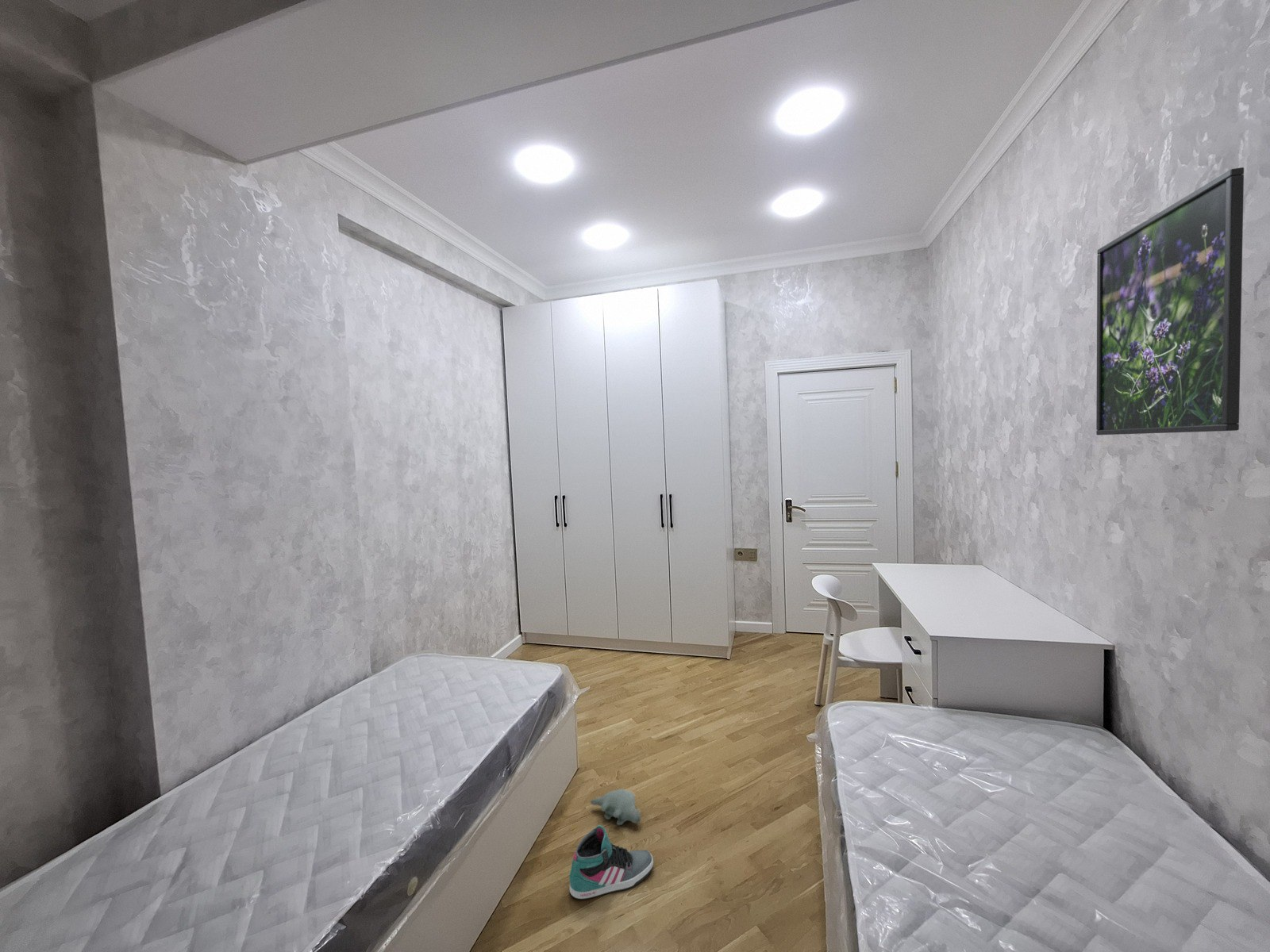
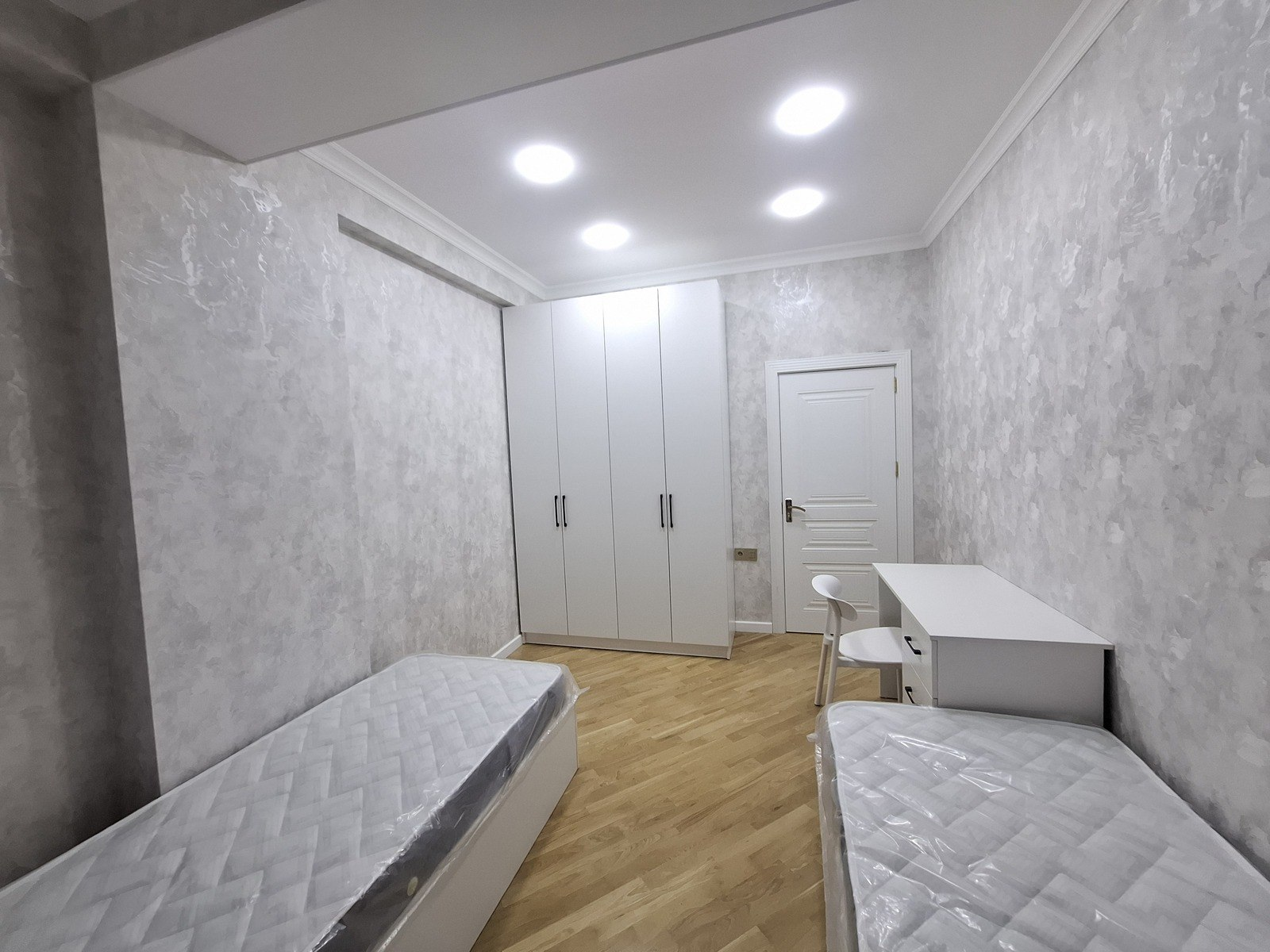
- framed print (1156, 325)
- plush toy (618, 803)
- sneaker (611, 853)
